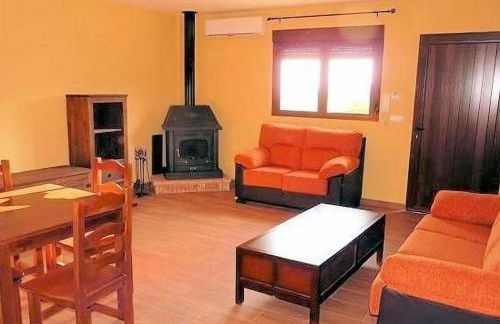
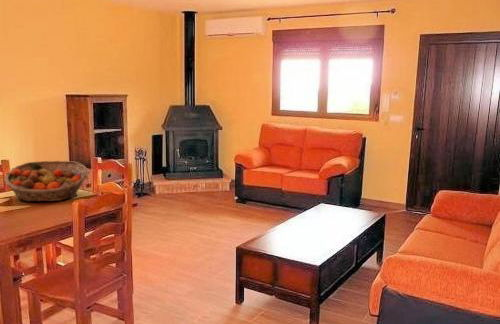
+ fruit basket (47, 180)
